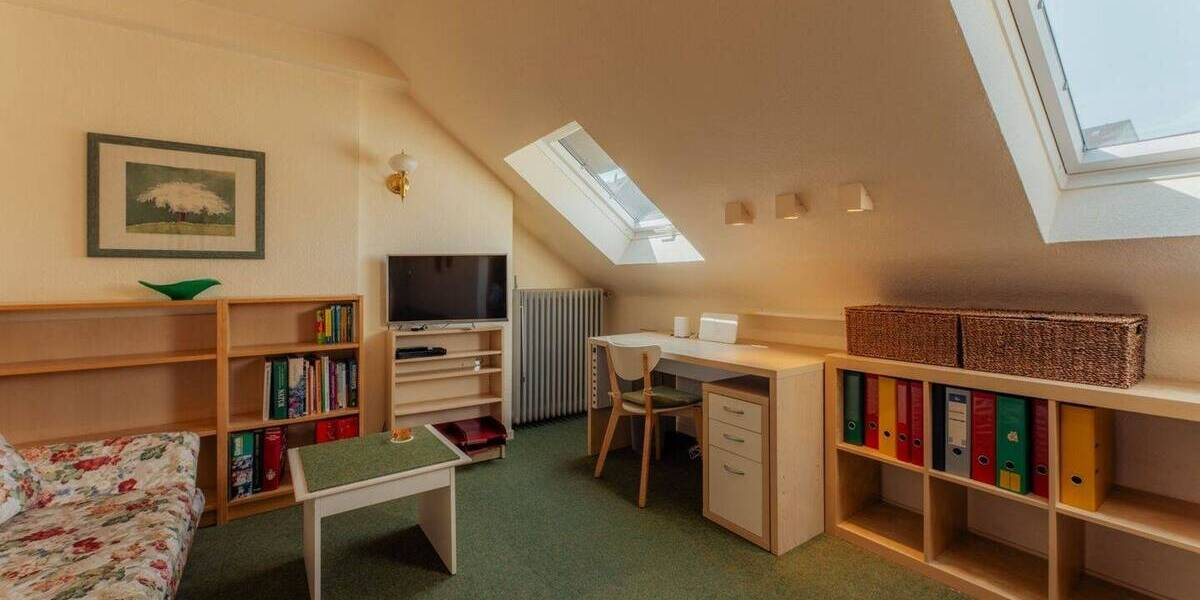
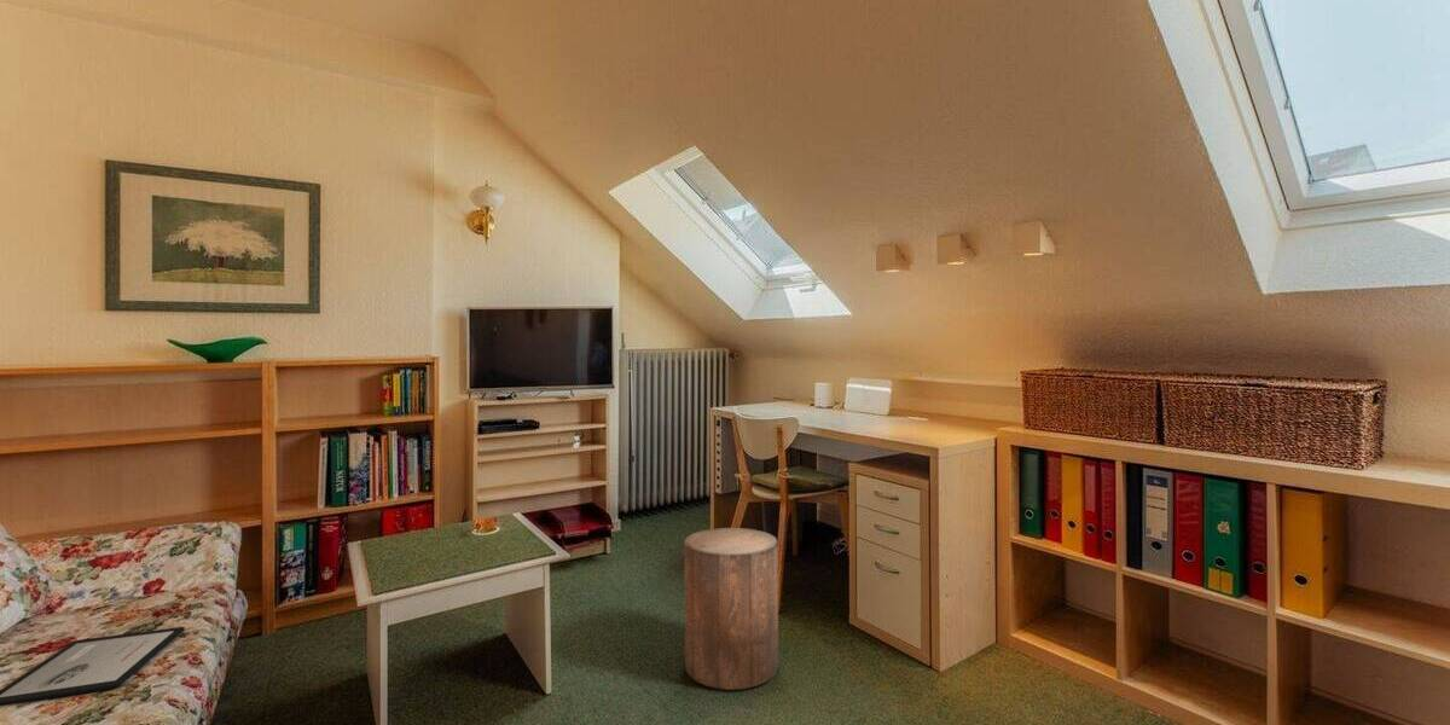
+ tablet (94, 662)
+ stool (731, 602)
